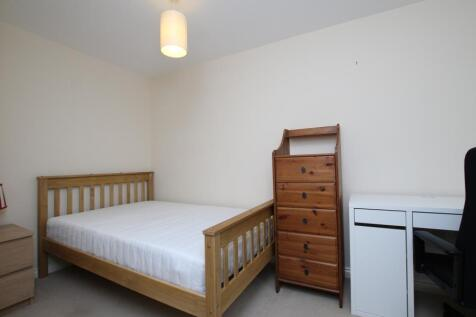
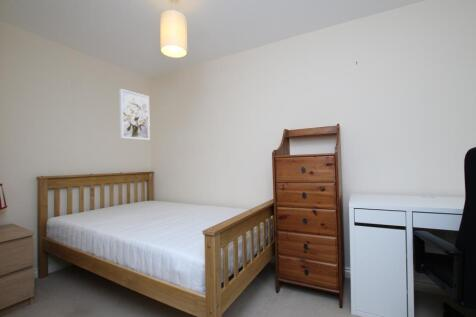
+ wall art (135, 116)
